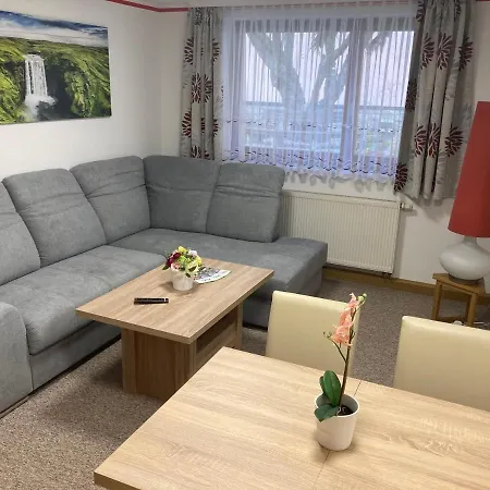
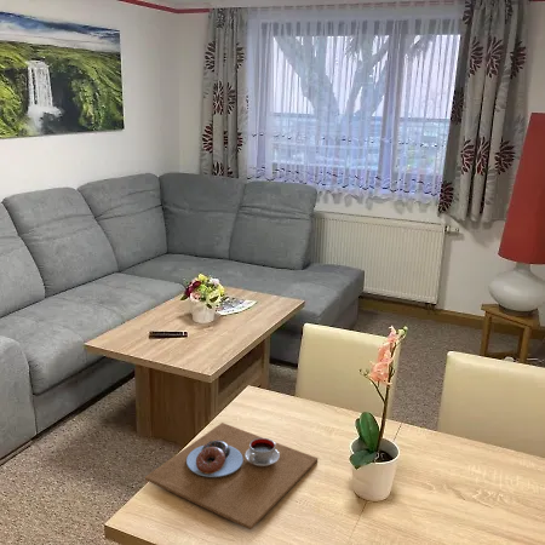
+ placemat (234, 459)
